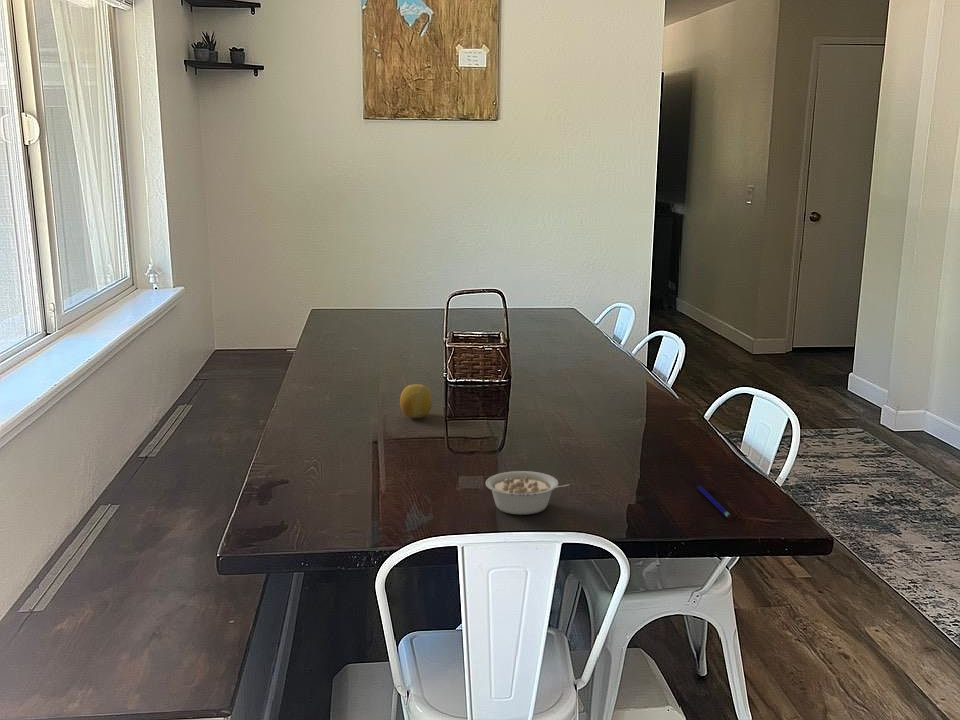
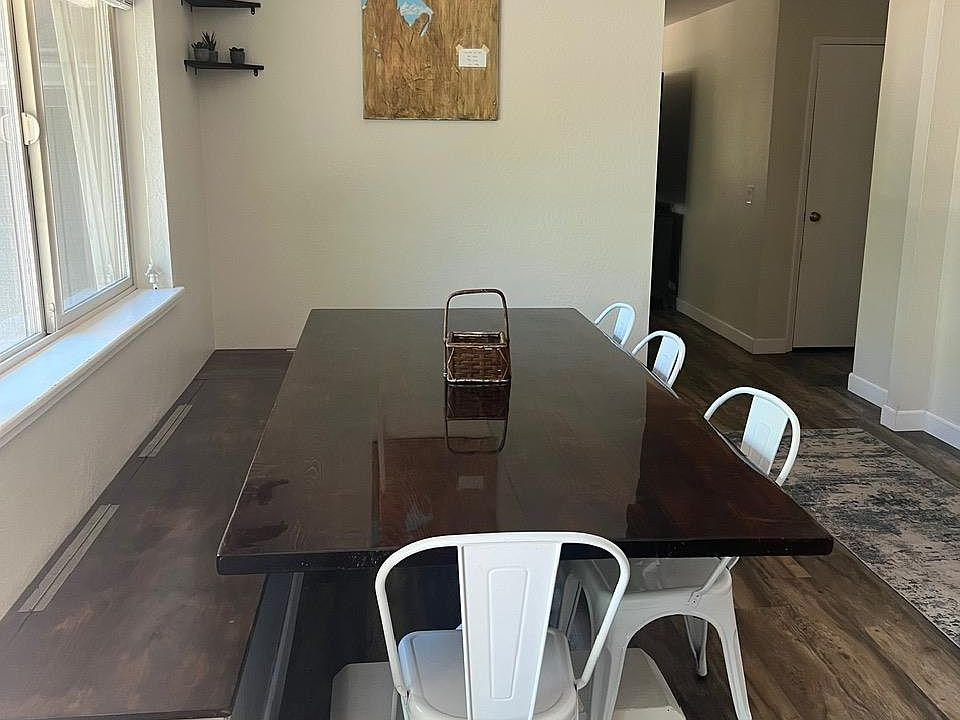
- pen (713, 501)
- fruit (416, 401)
- legume (524, 491)
